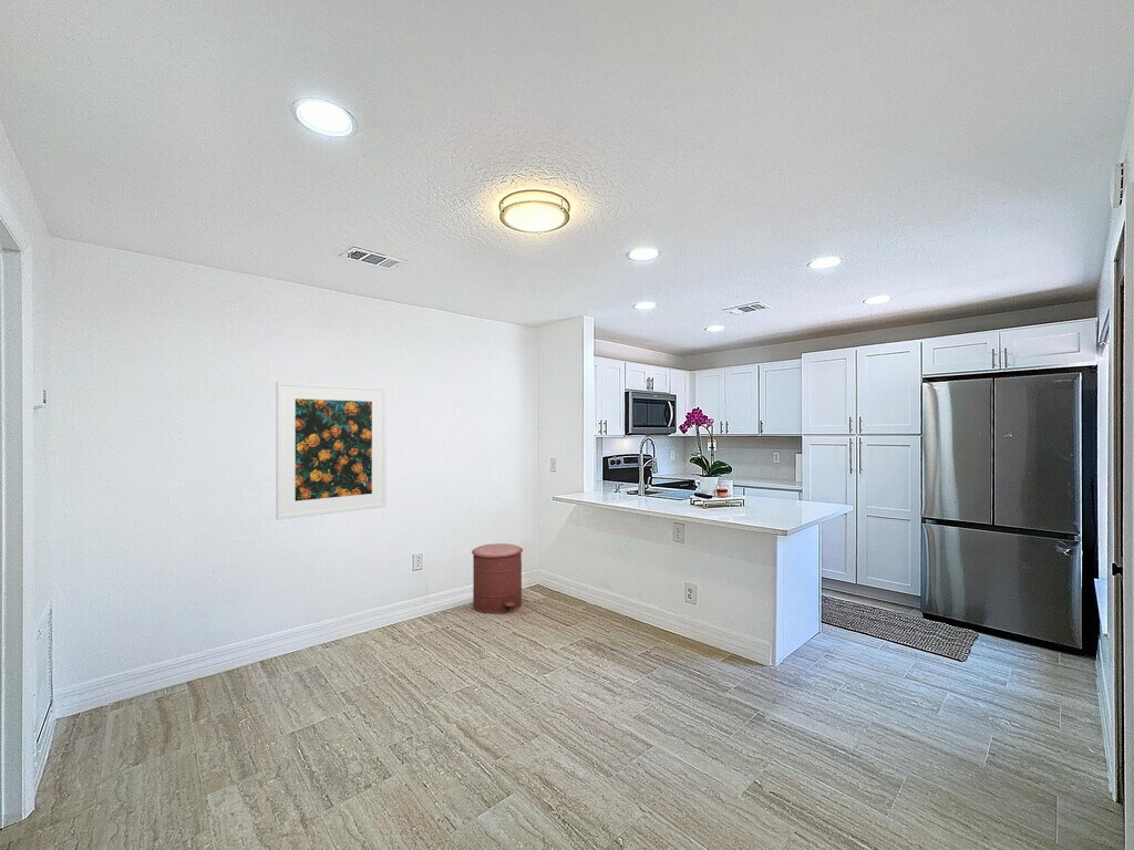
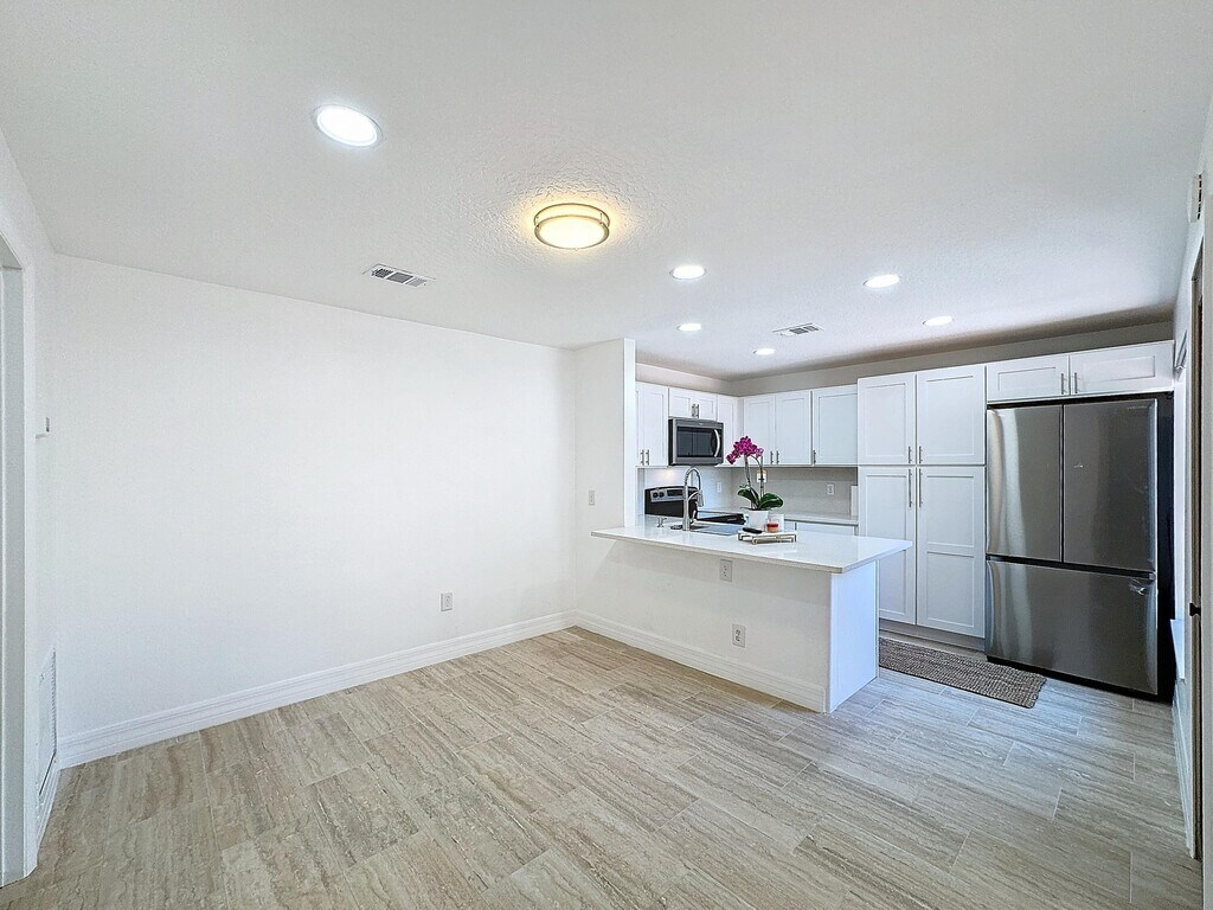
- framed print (334, 448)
- trash can (497, 577)
